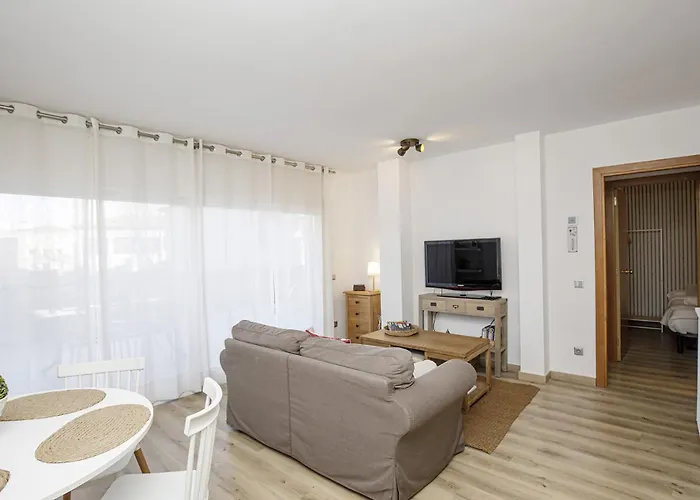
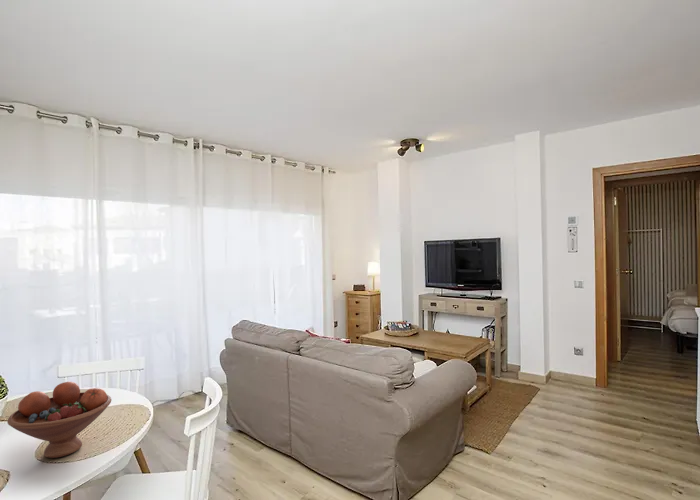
+ fruit bowl (62, 420)
